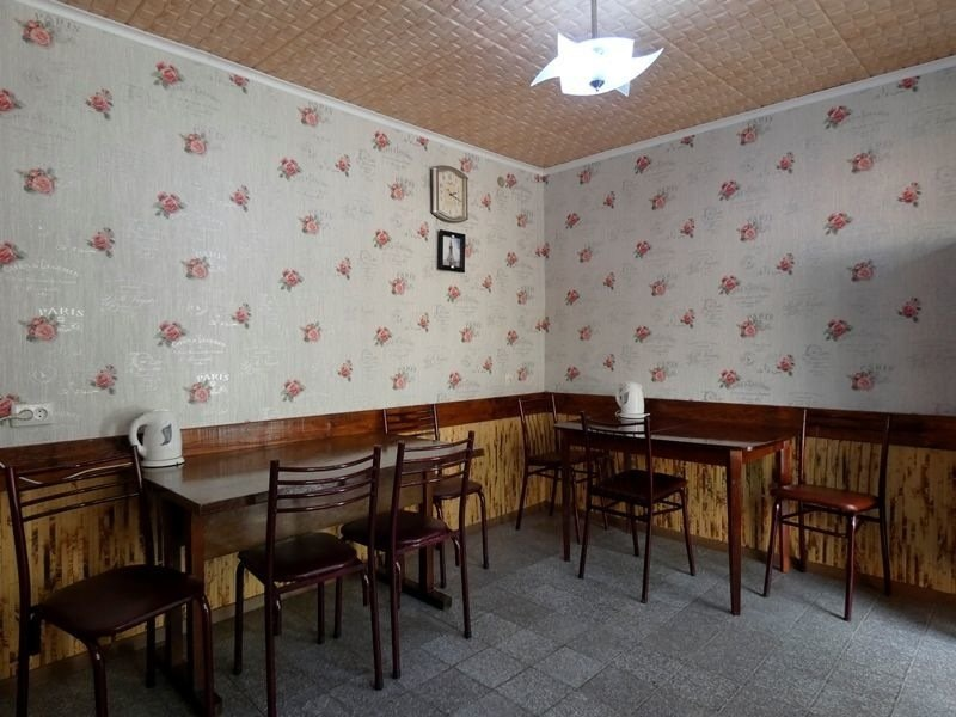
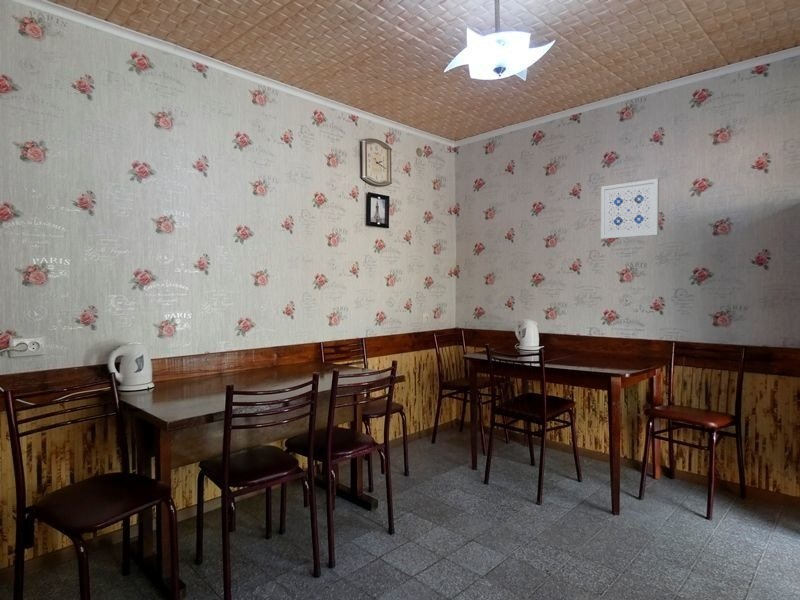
+ wall art (628, 210)
